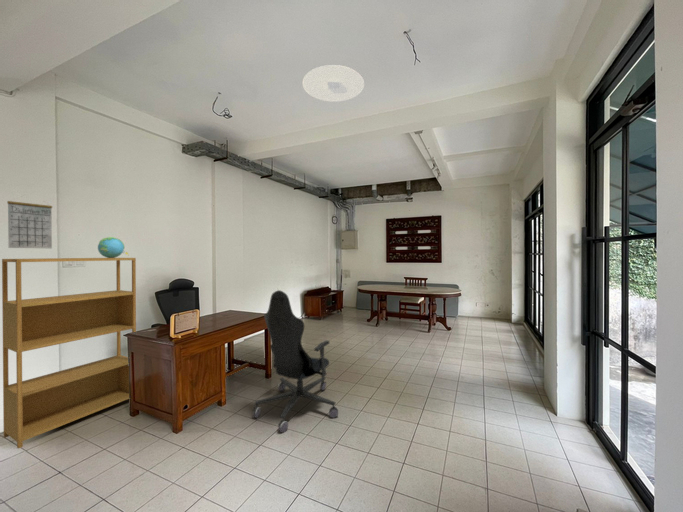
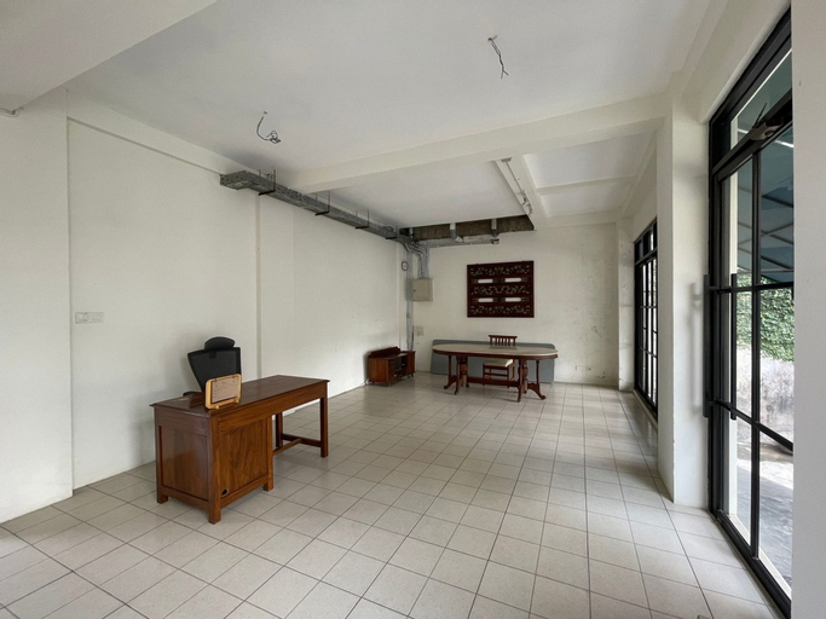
- calendar (30, 220)
- ceiling light (333, 82)
- office chair (294, 347)
- globe (114, 247)
- bookshelf (76, 337)
